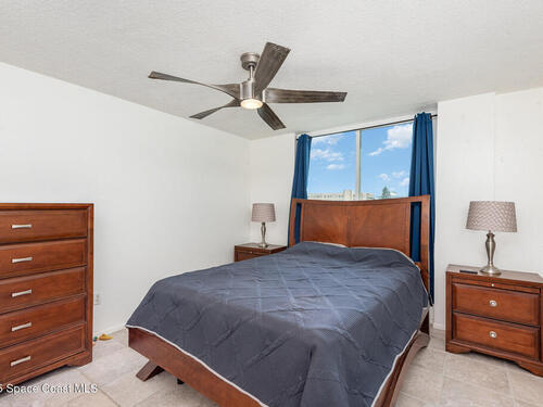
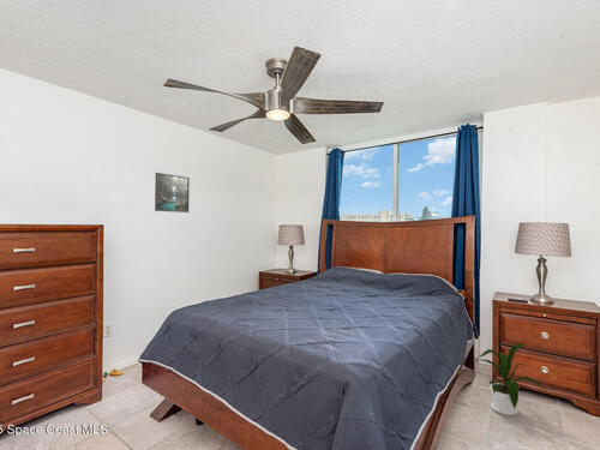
+ house plant (504, 377)
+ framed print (173, 193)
